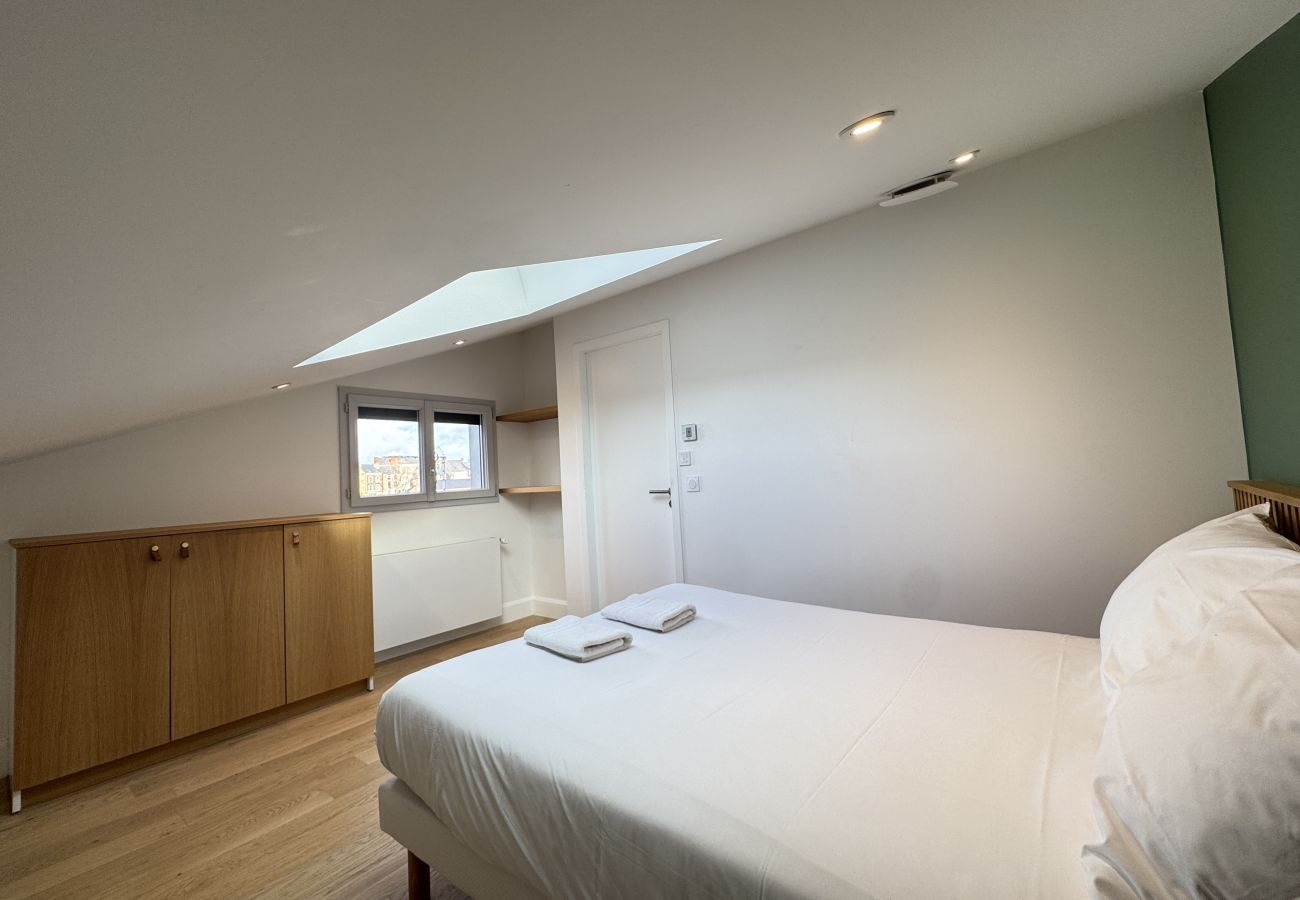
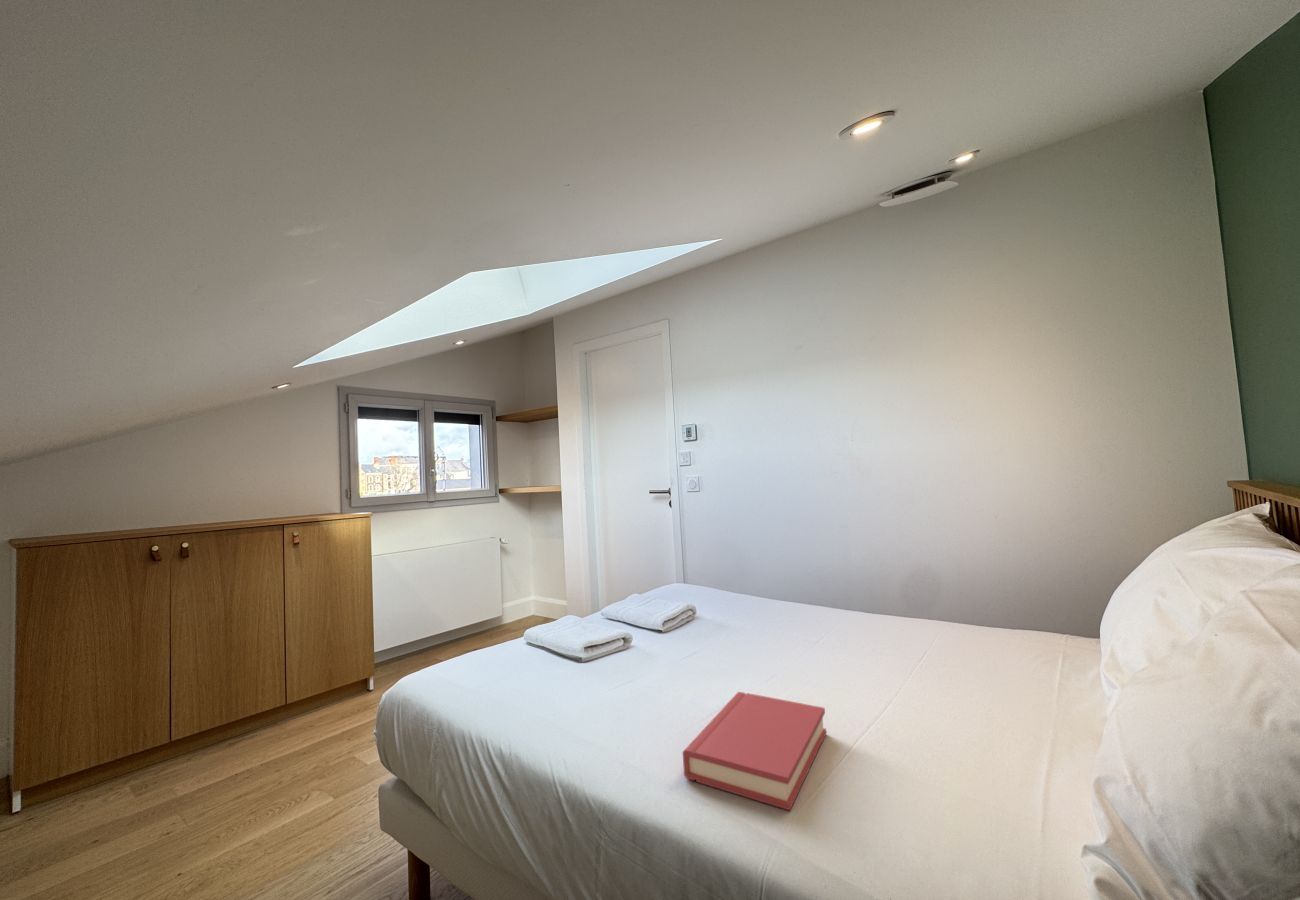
+ hardback book (758, 740)
